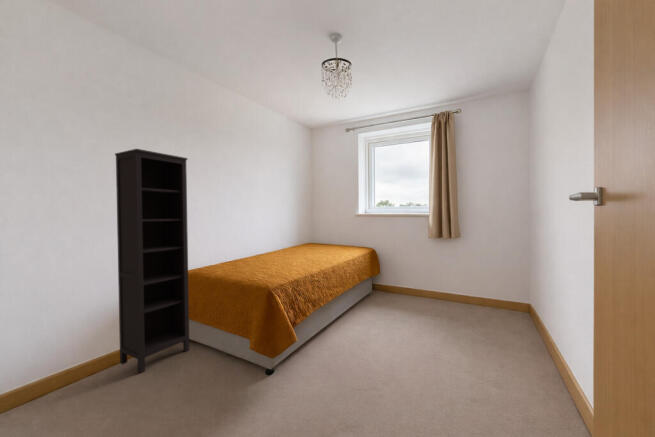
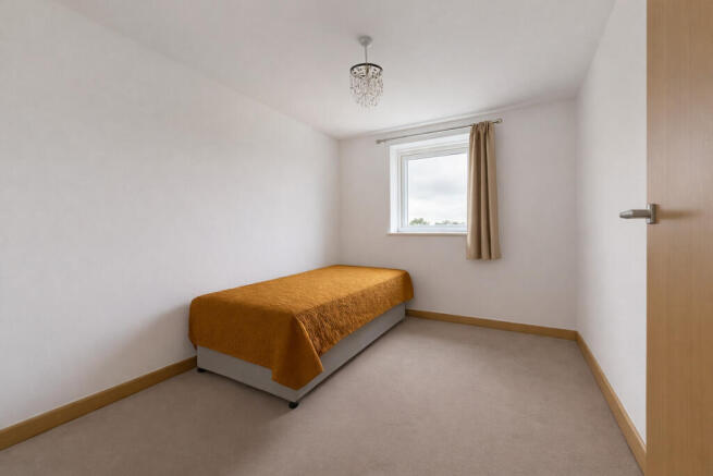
- bookcase (154, 256)
